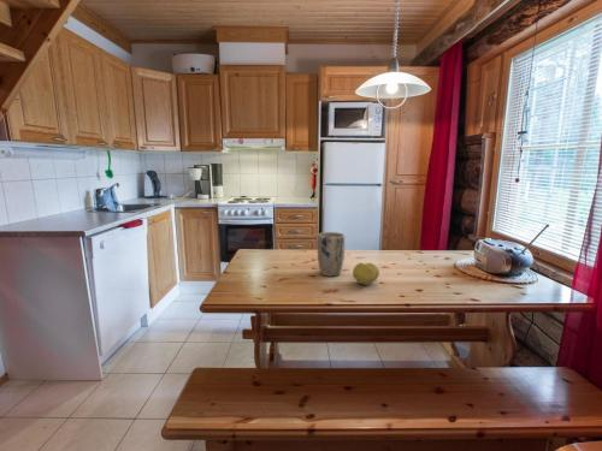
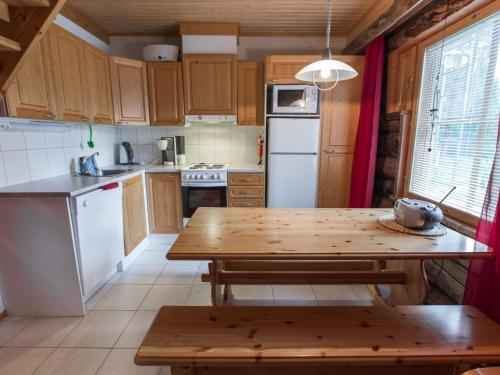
- fruit (365, 273)
- plant pot (330, 254)
